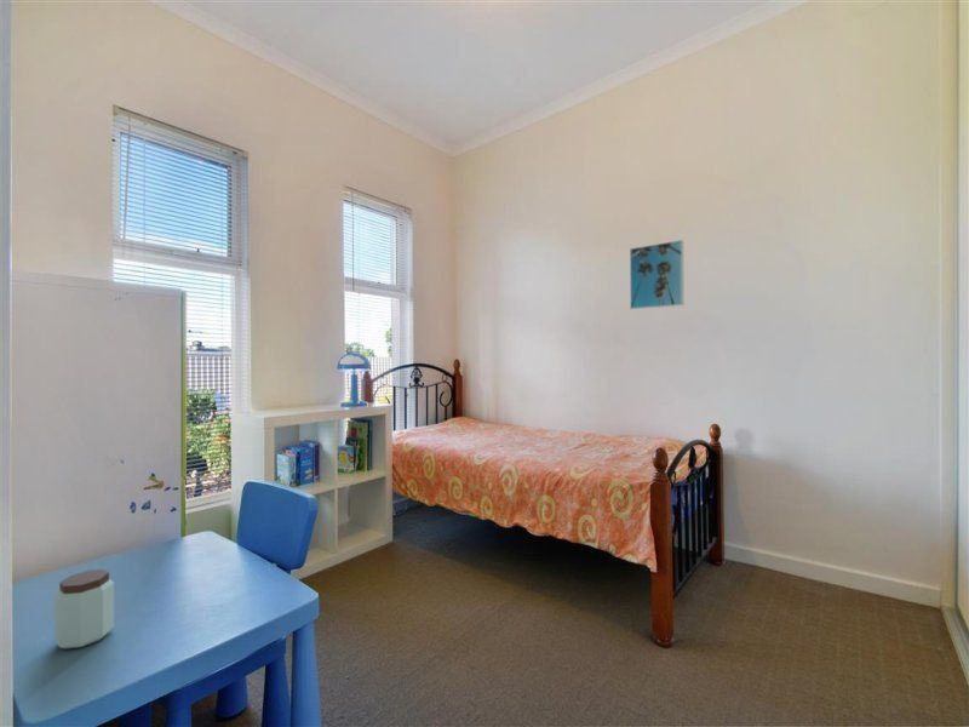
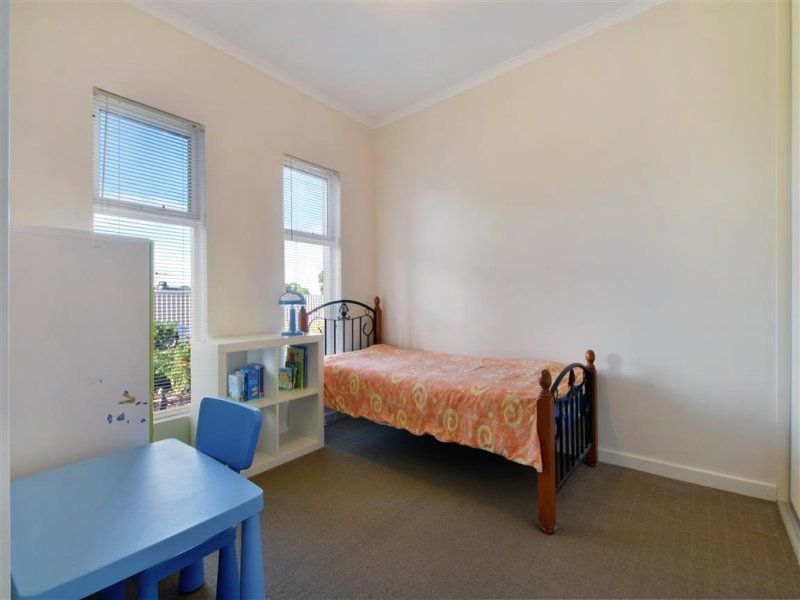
- peanut butter (85, 607)
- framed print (655, 275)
